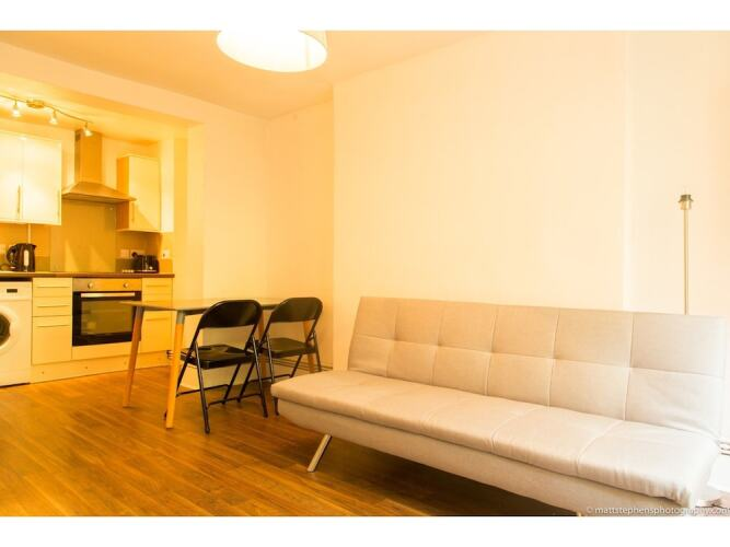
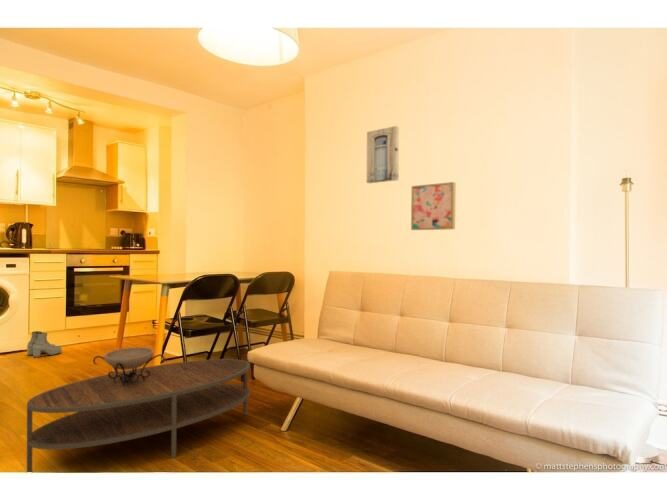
+ wall art (432, 207)
+ decorative bowl (129, 367)
+ coffee table (154, 409)
+ wall art (382, 155)
+ boots (44, 342)
